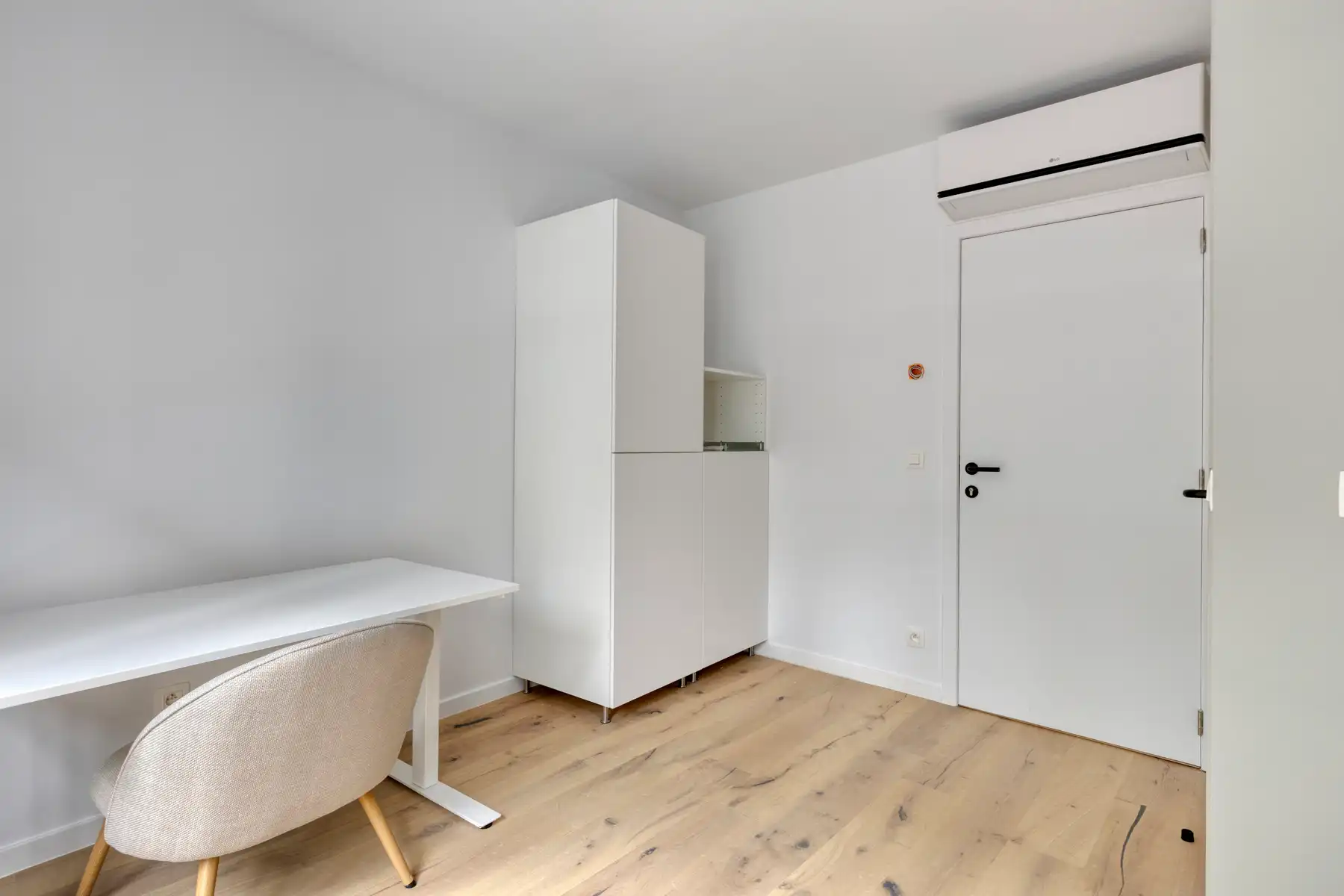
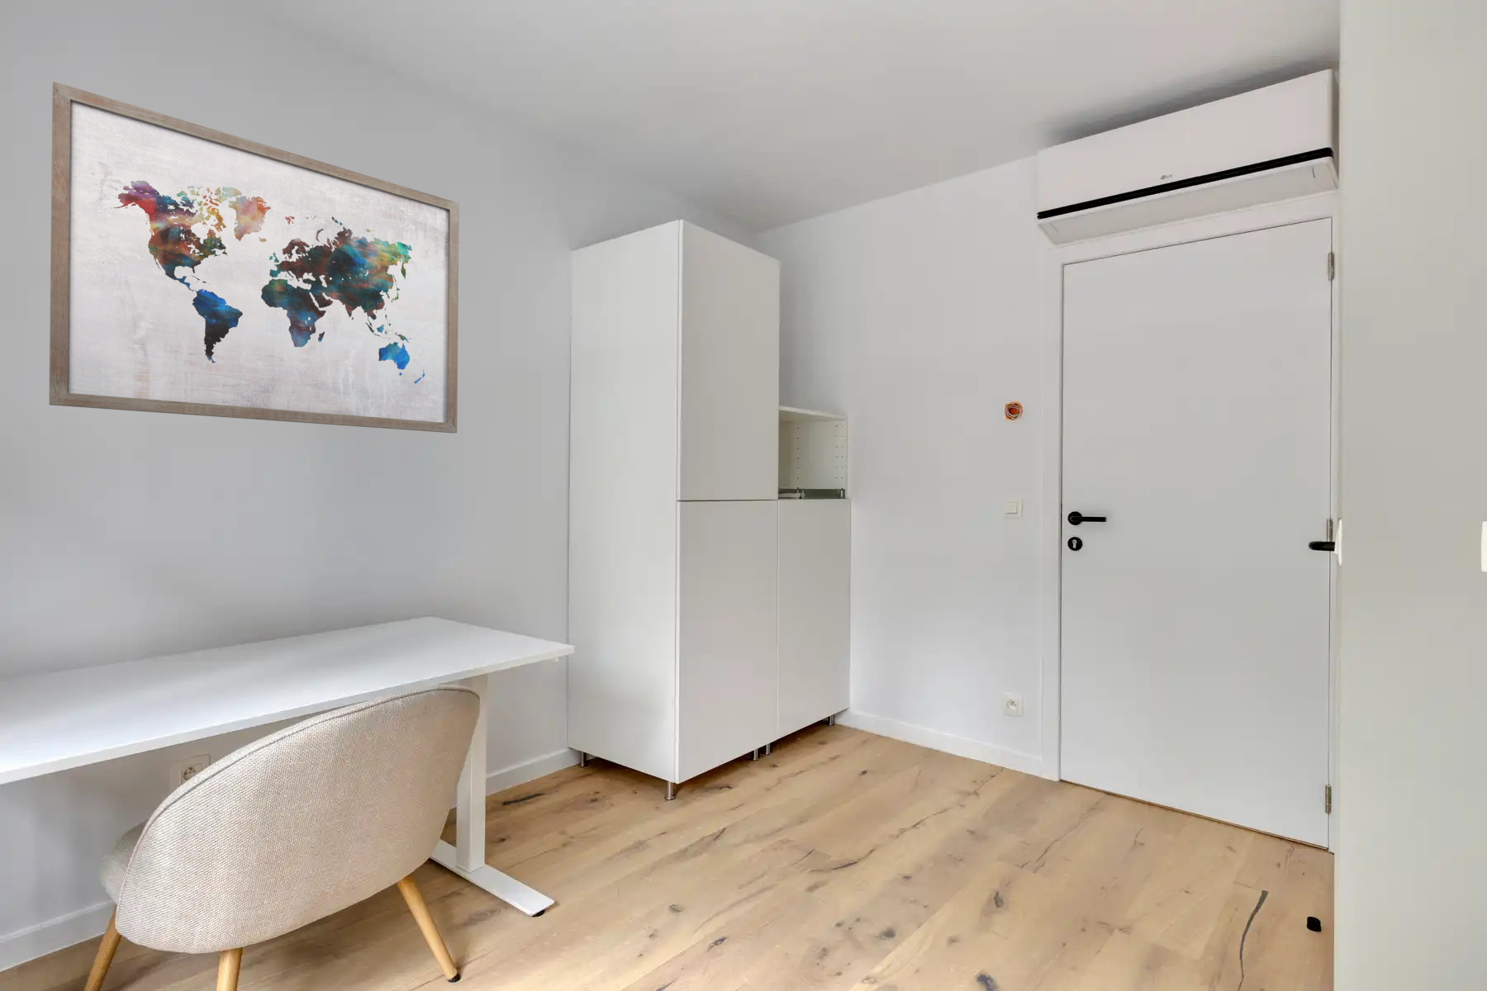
+ wall art (288, 286)
